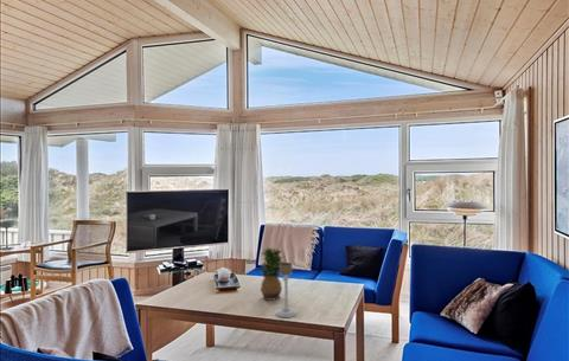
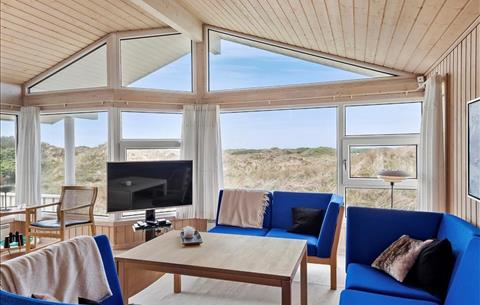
- potted plant (274, 271)
- candle holder (286, 288)
